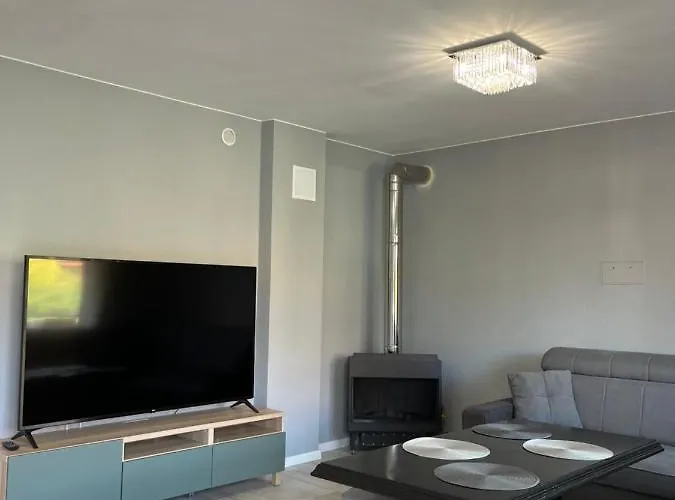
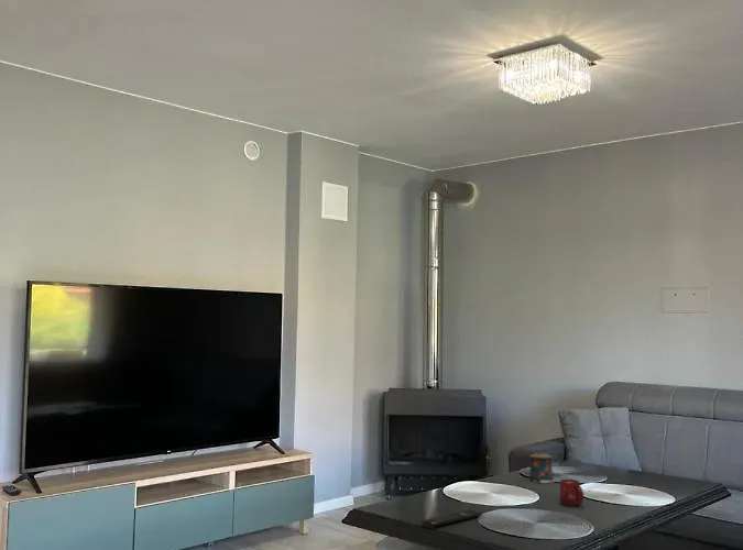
+ remote control (451, 518)
+ cup (572, 493)
+ candle (544, 466)
